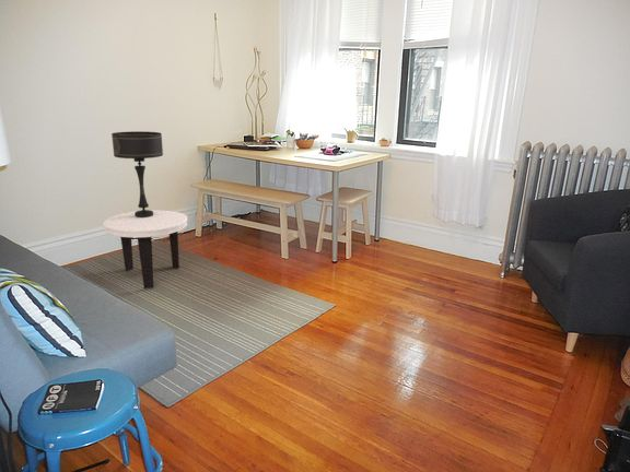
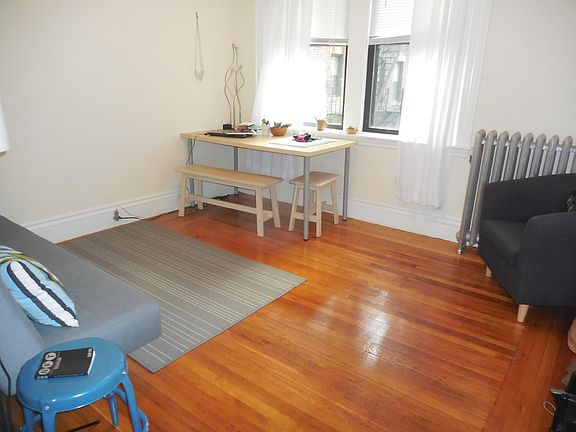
- table lamp (140, 175)
- side table (149, 248)
